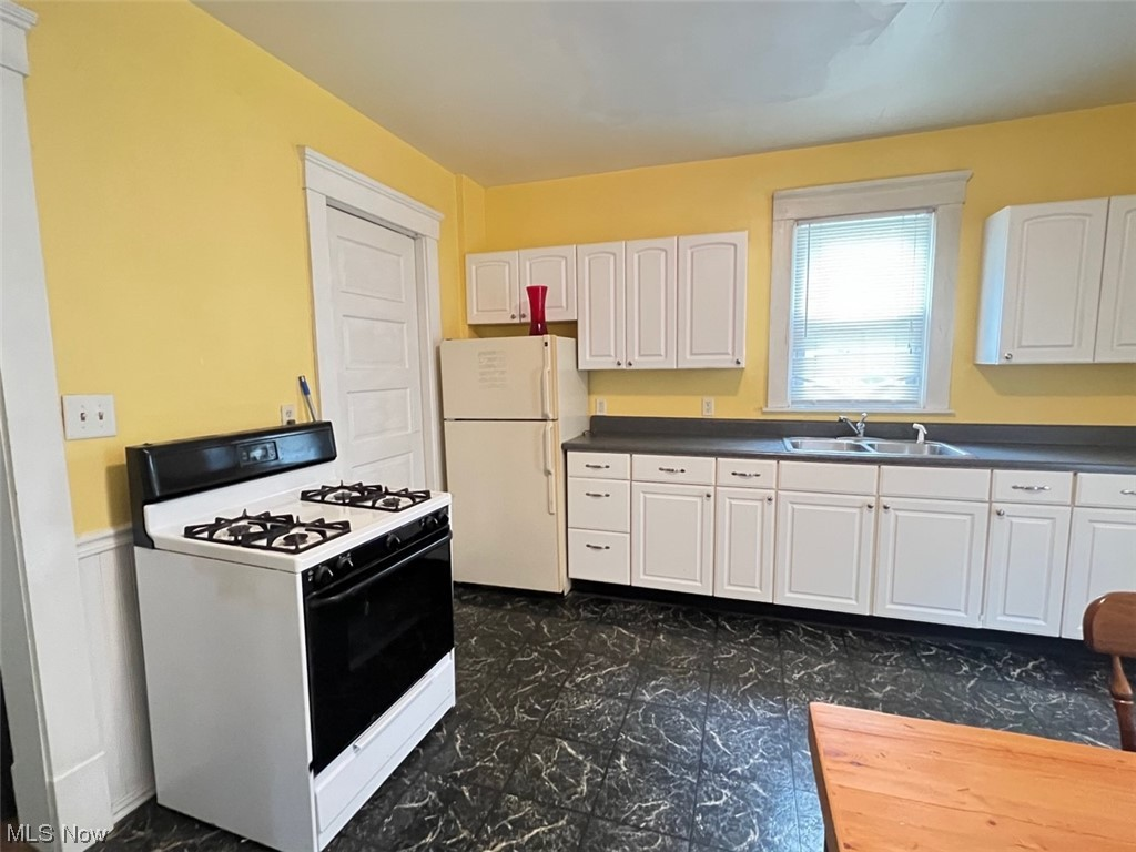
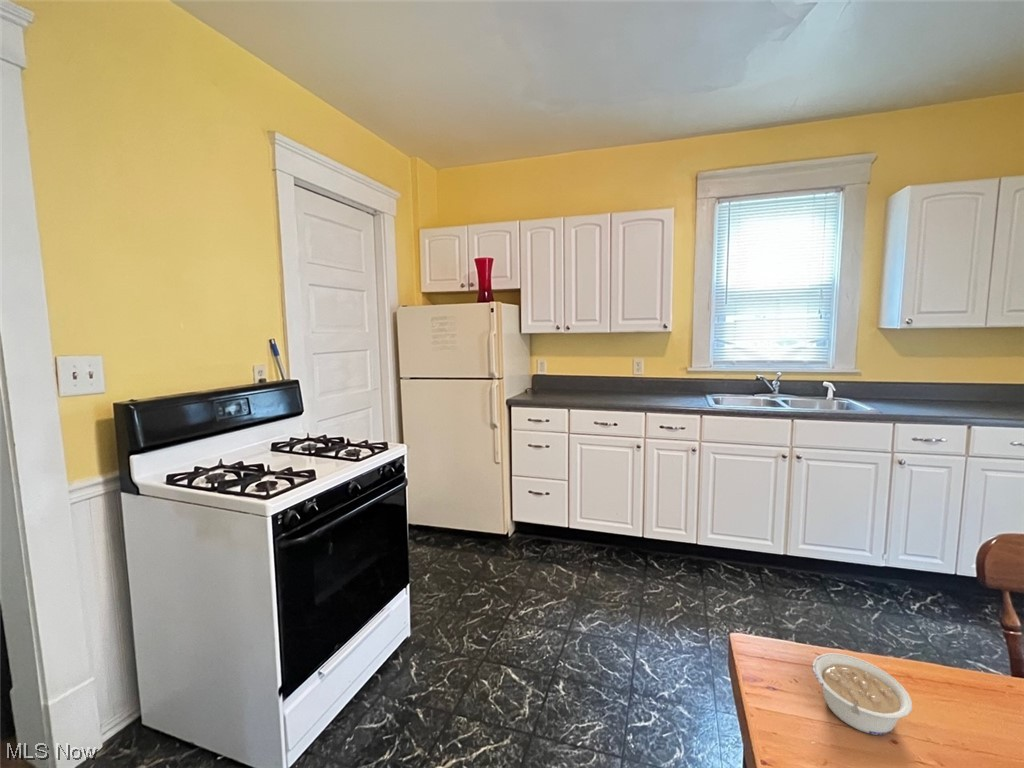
+ legume (861, 696)
